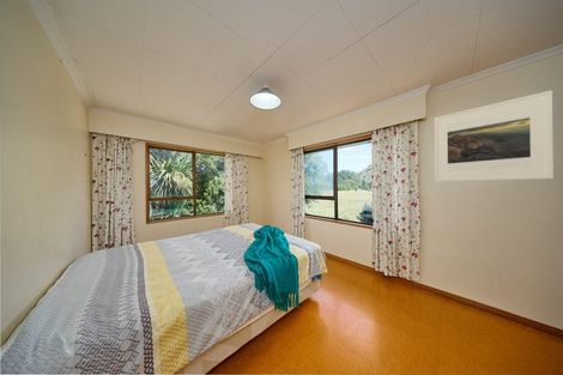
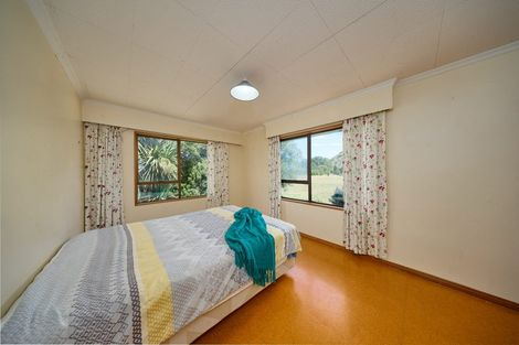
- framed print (484, 143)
